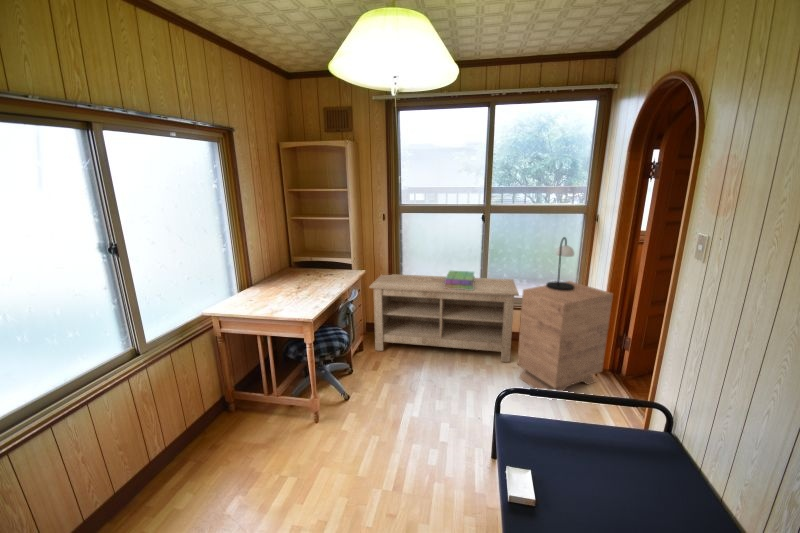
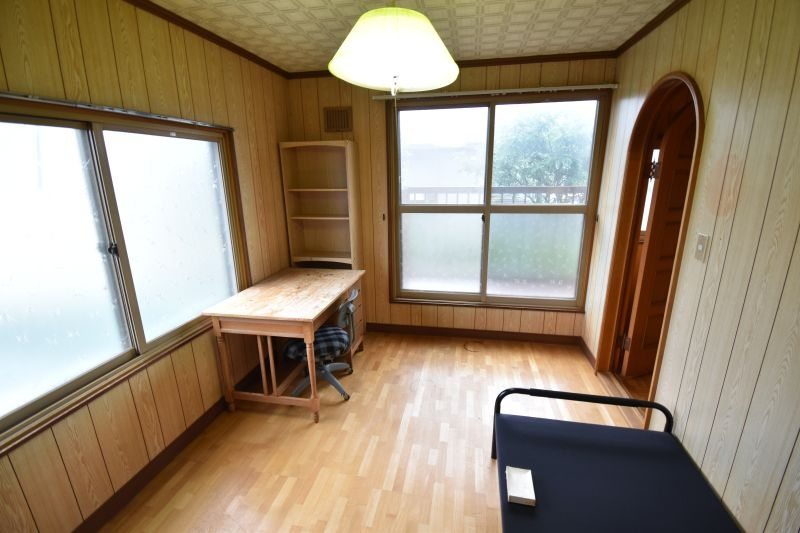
- nightstand (561, 336)
- table lamp (560, 262)
- storage bench (442, 315)
- stack of books (460, 279)
